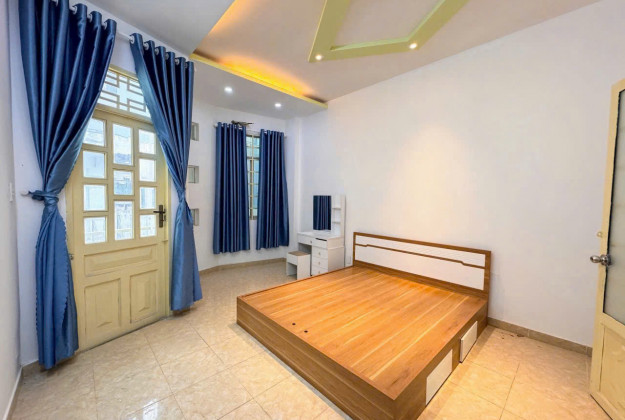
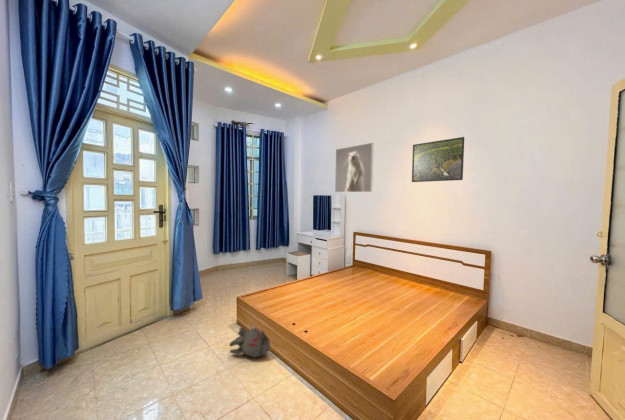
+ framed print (436, 161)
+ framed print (352, 169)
+ plush toy (249, 342)
